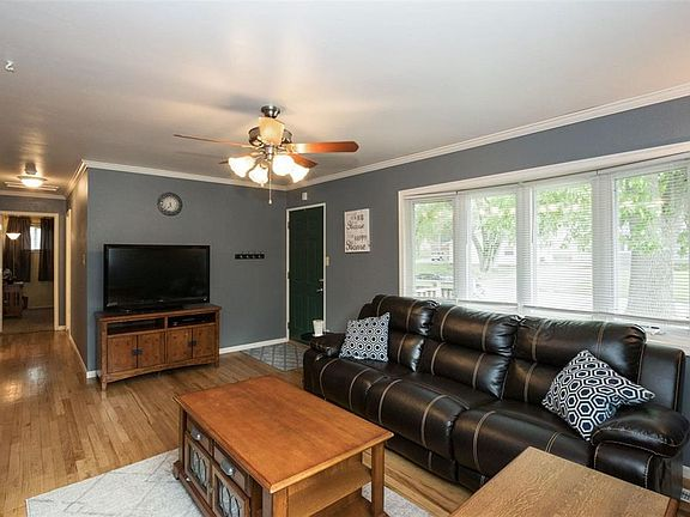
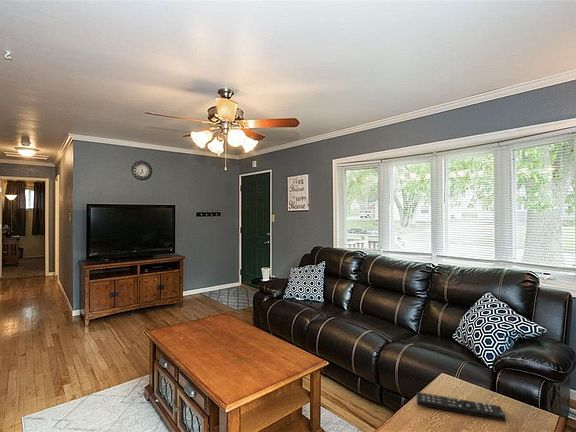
+ remote control (458, 405)
